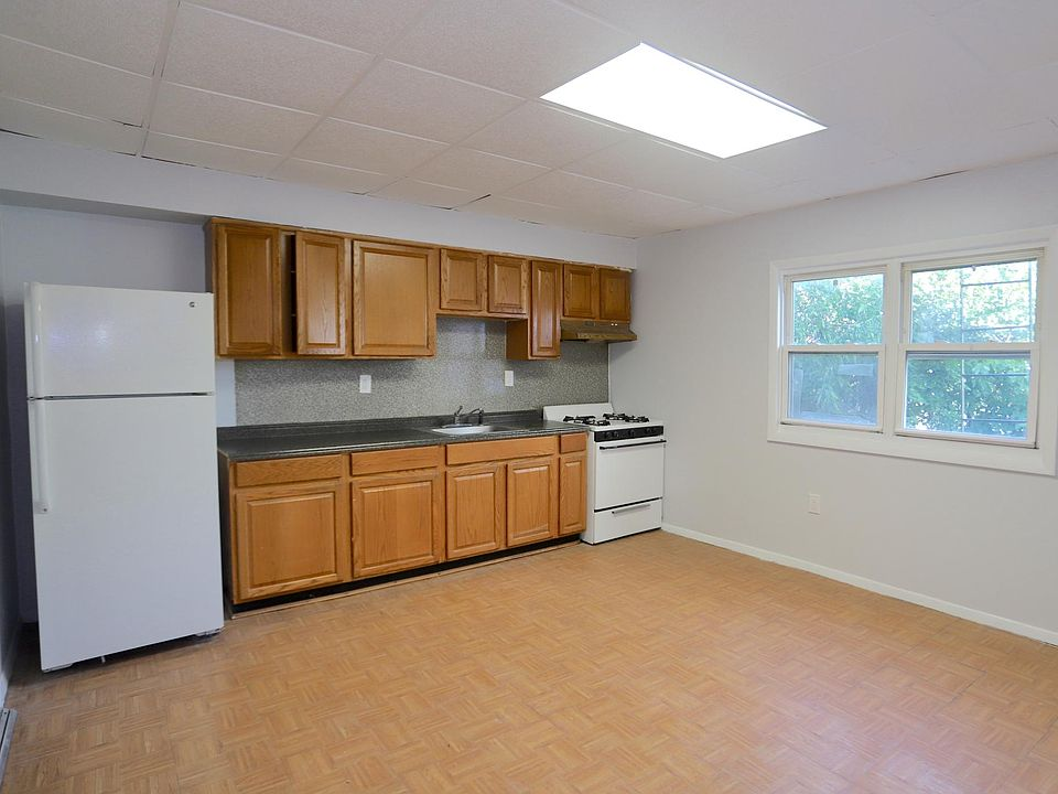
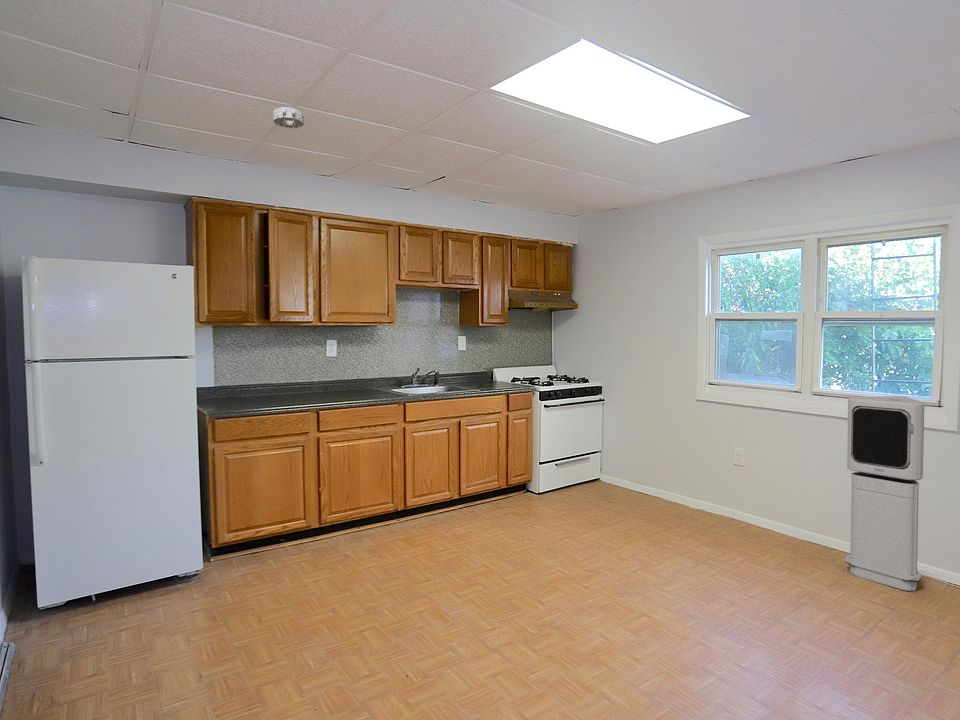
+ smoke detector (288, 117)
+ air purifier (890, 487)
